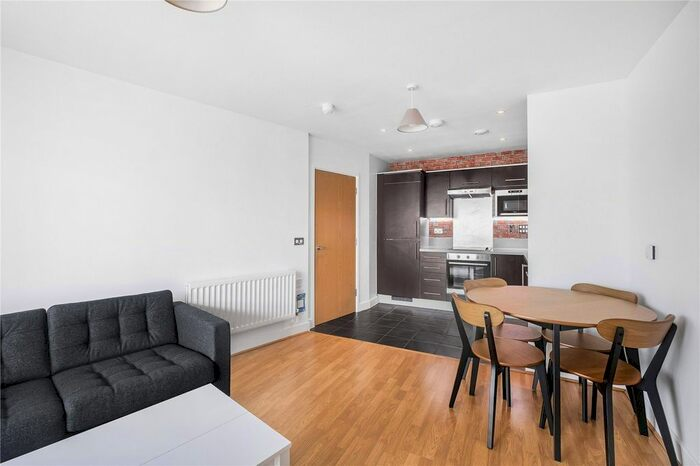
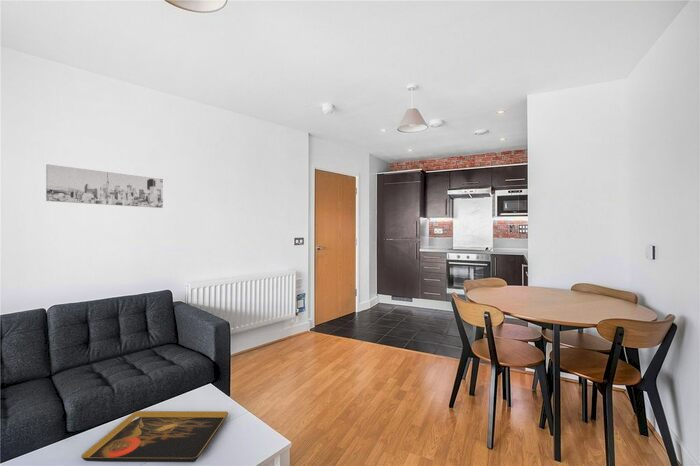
+ wall art (111, 188)
+ decorative tray (162, 434)
